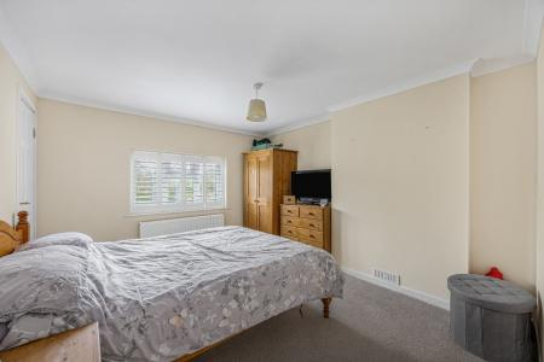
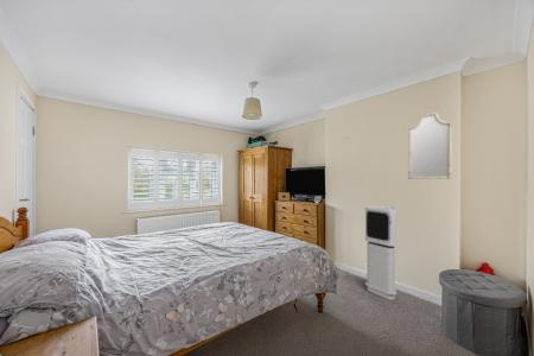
+ air purifier (384, 249)
+ home mirror (428, 146)
